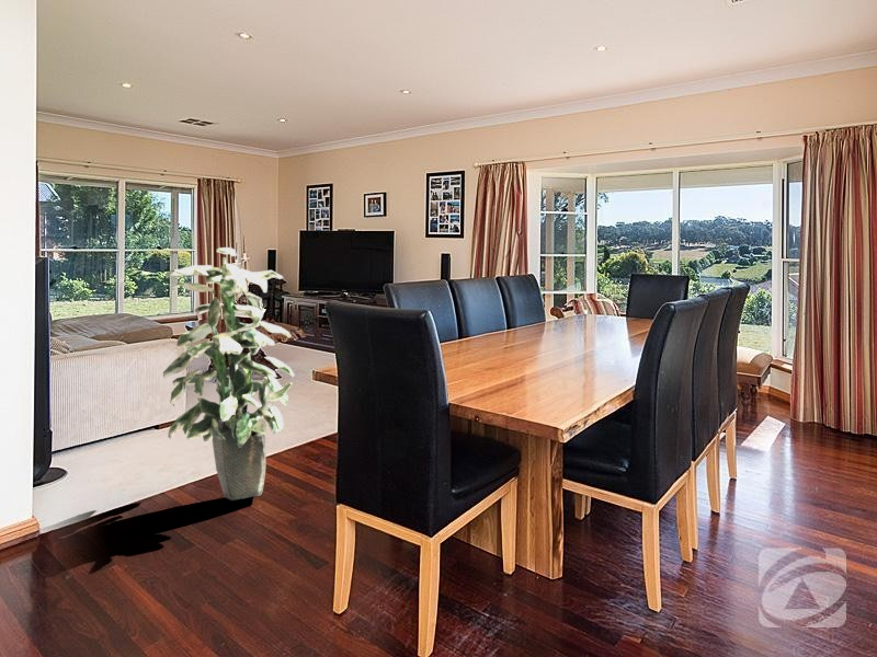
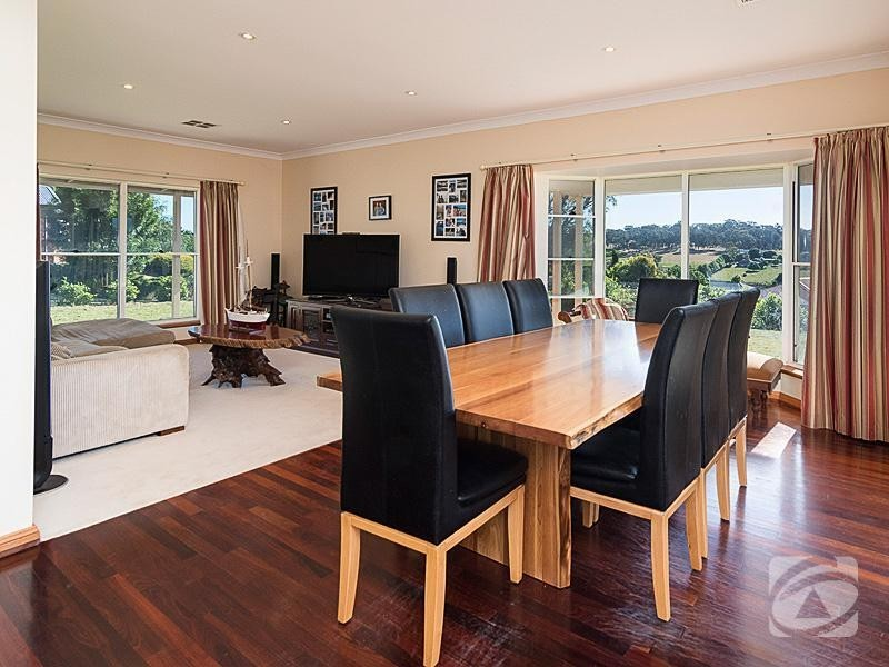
- indoor plant (229, 373)
